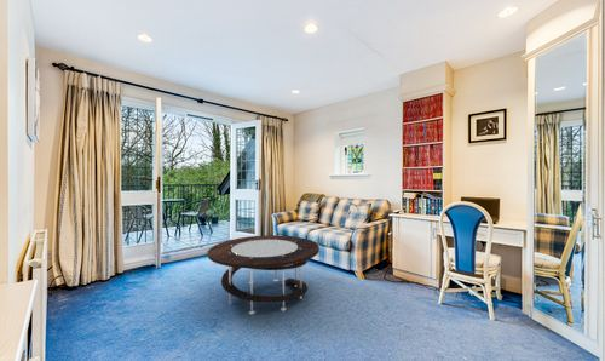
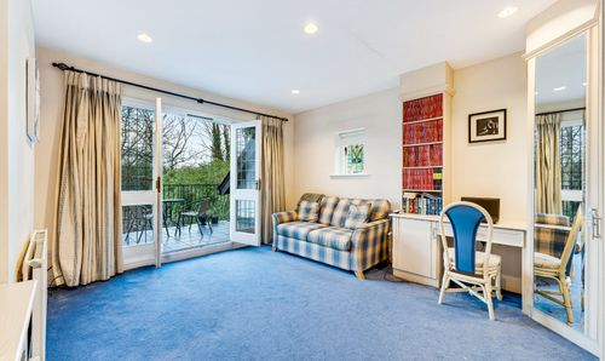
- coffee table (265, 269)
